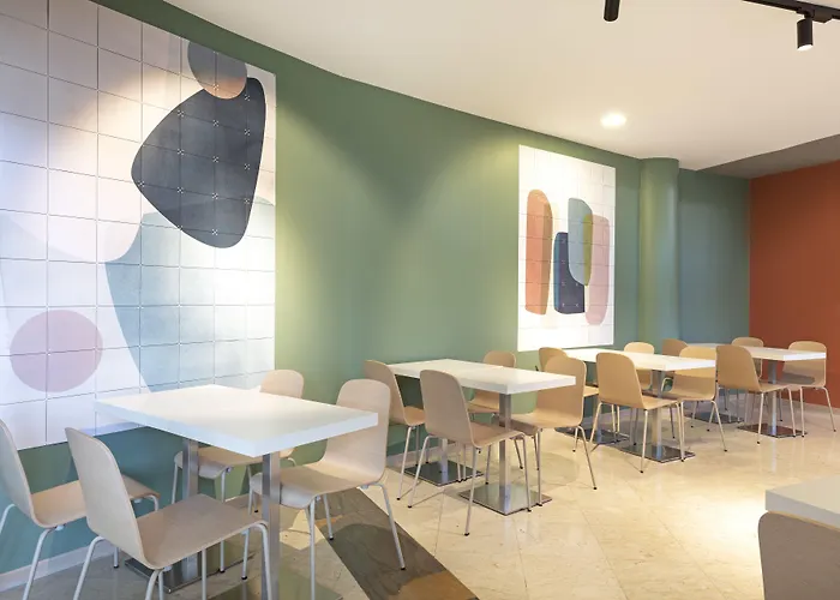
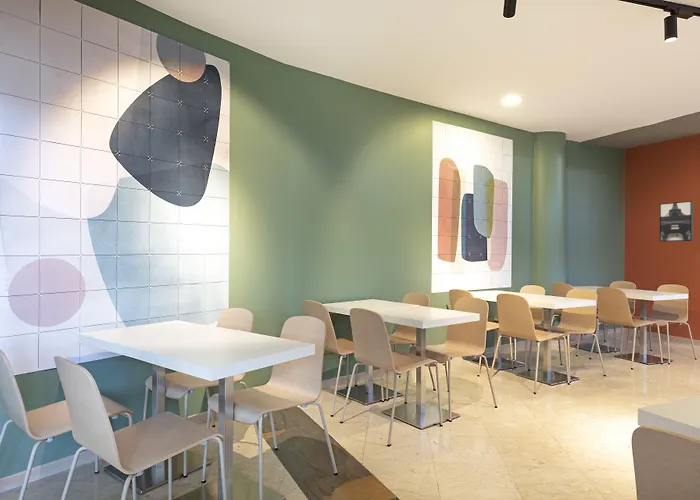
+ wall art (675, 221)
